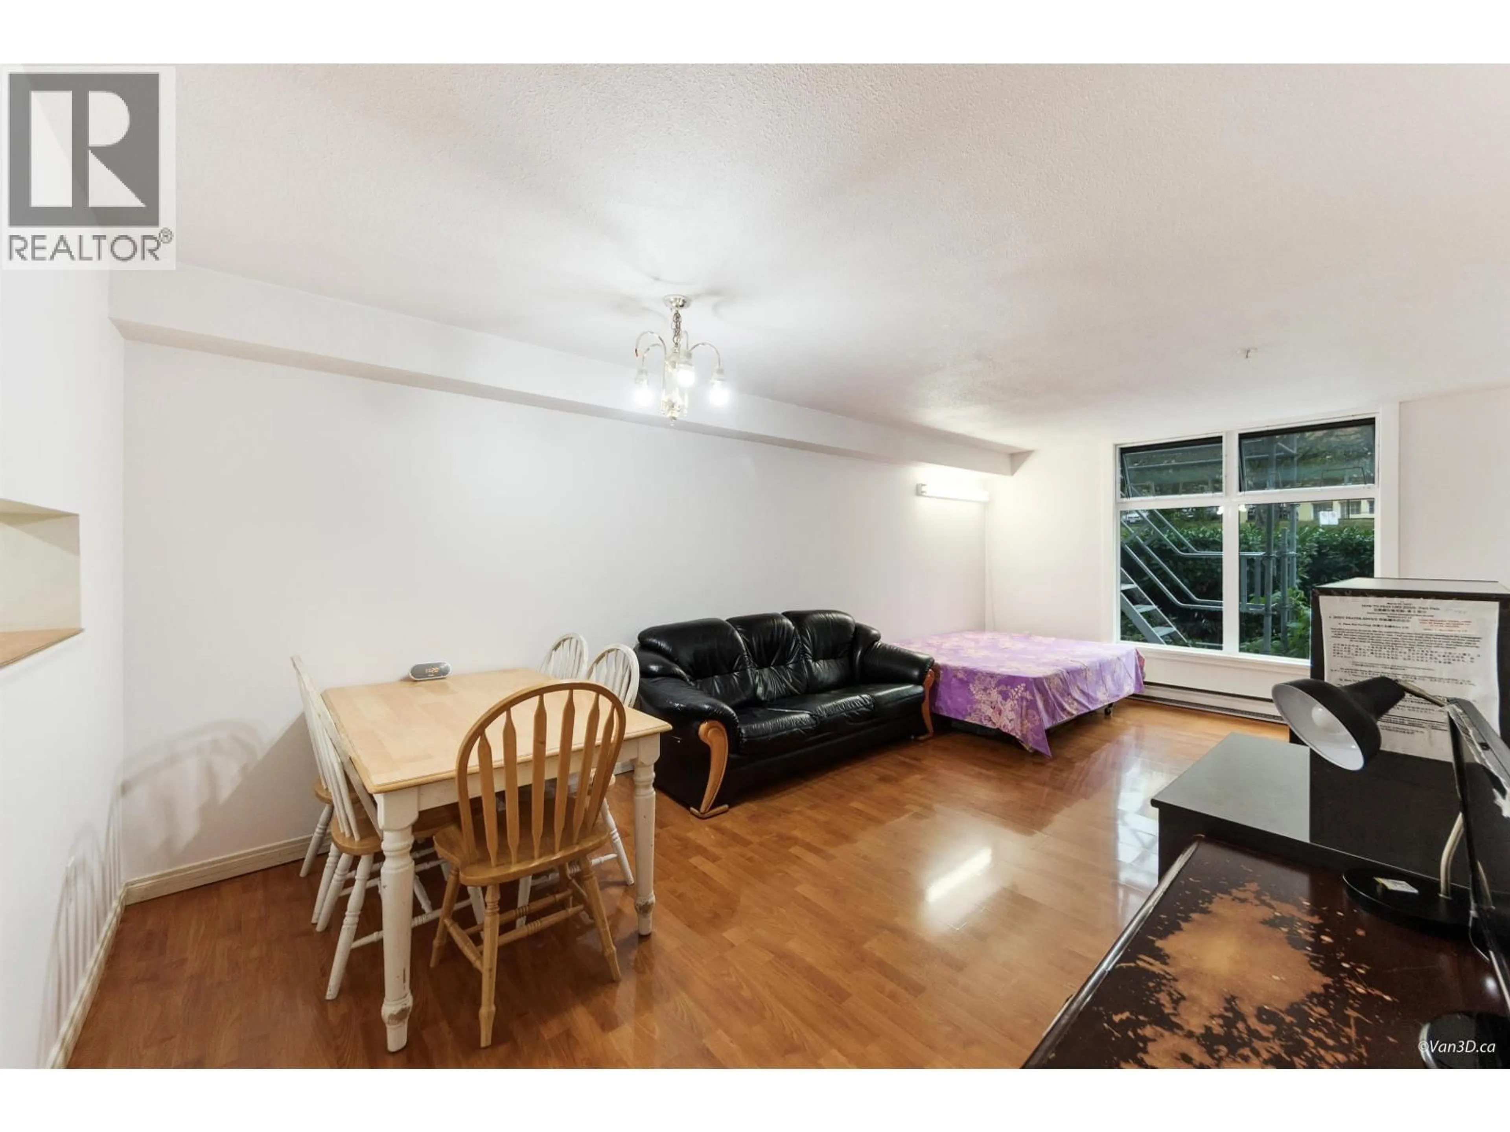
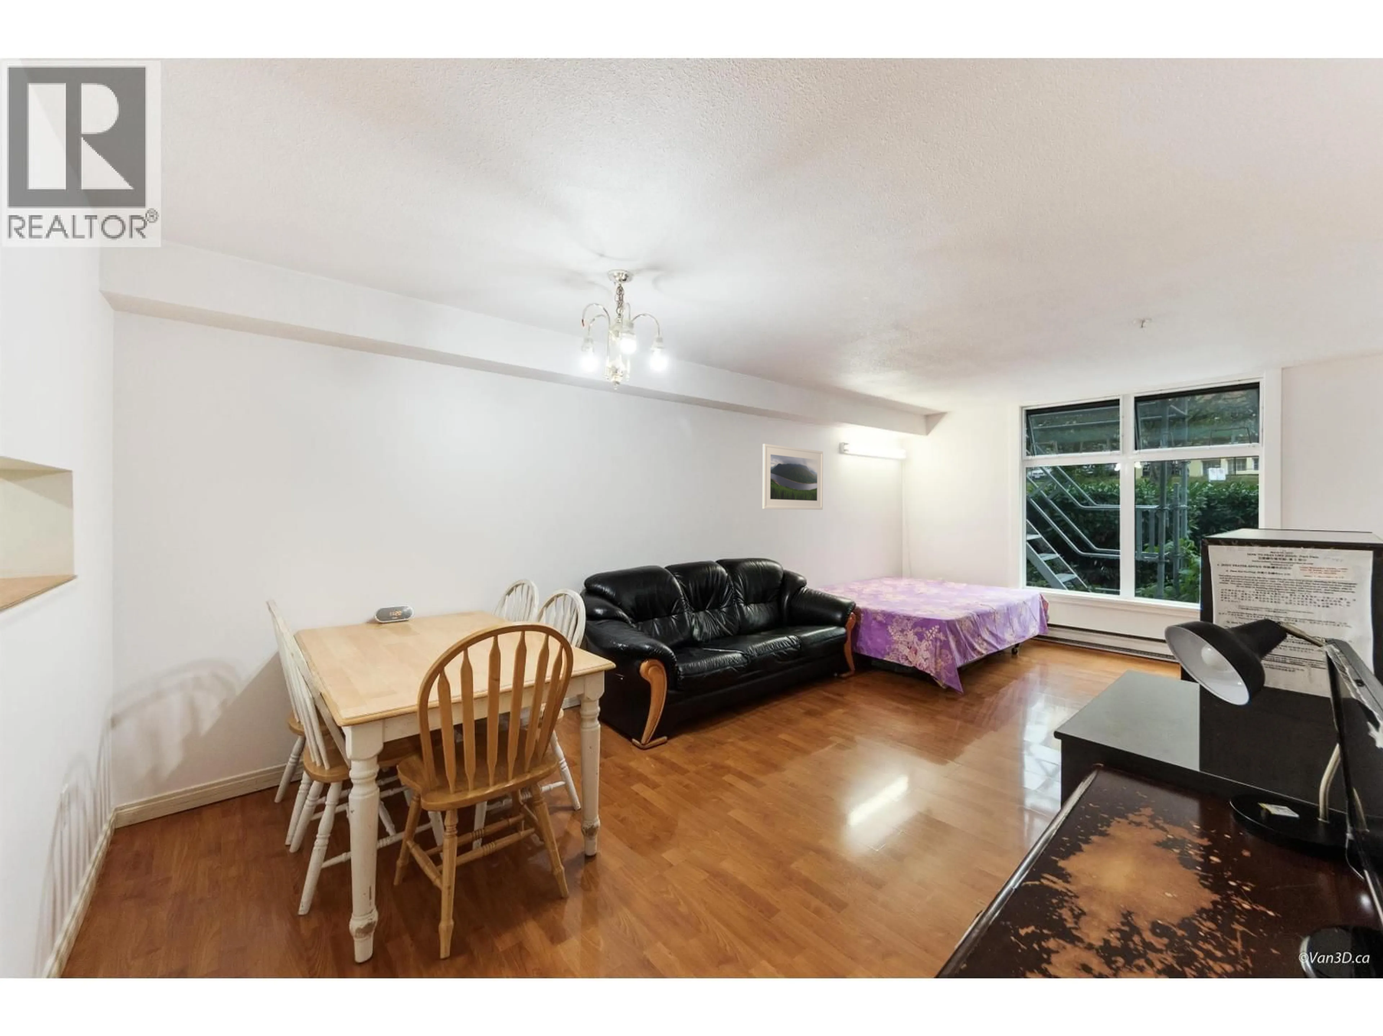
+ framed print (794, 479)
